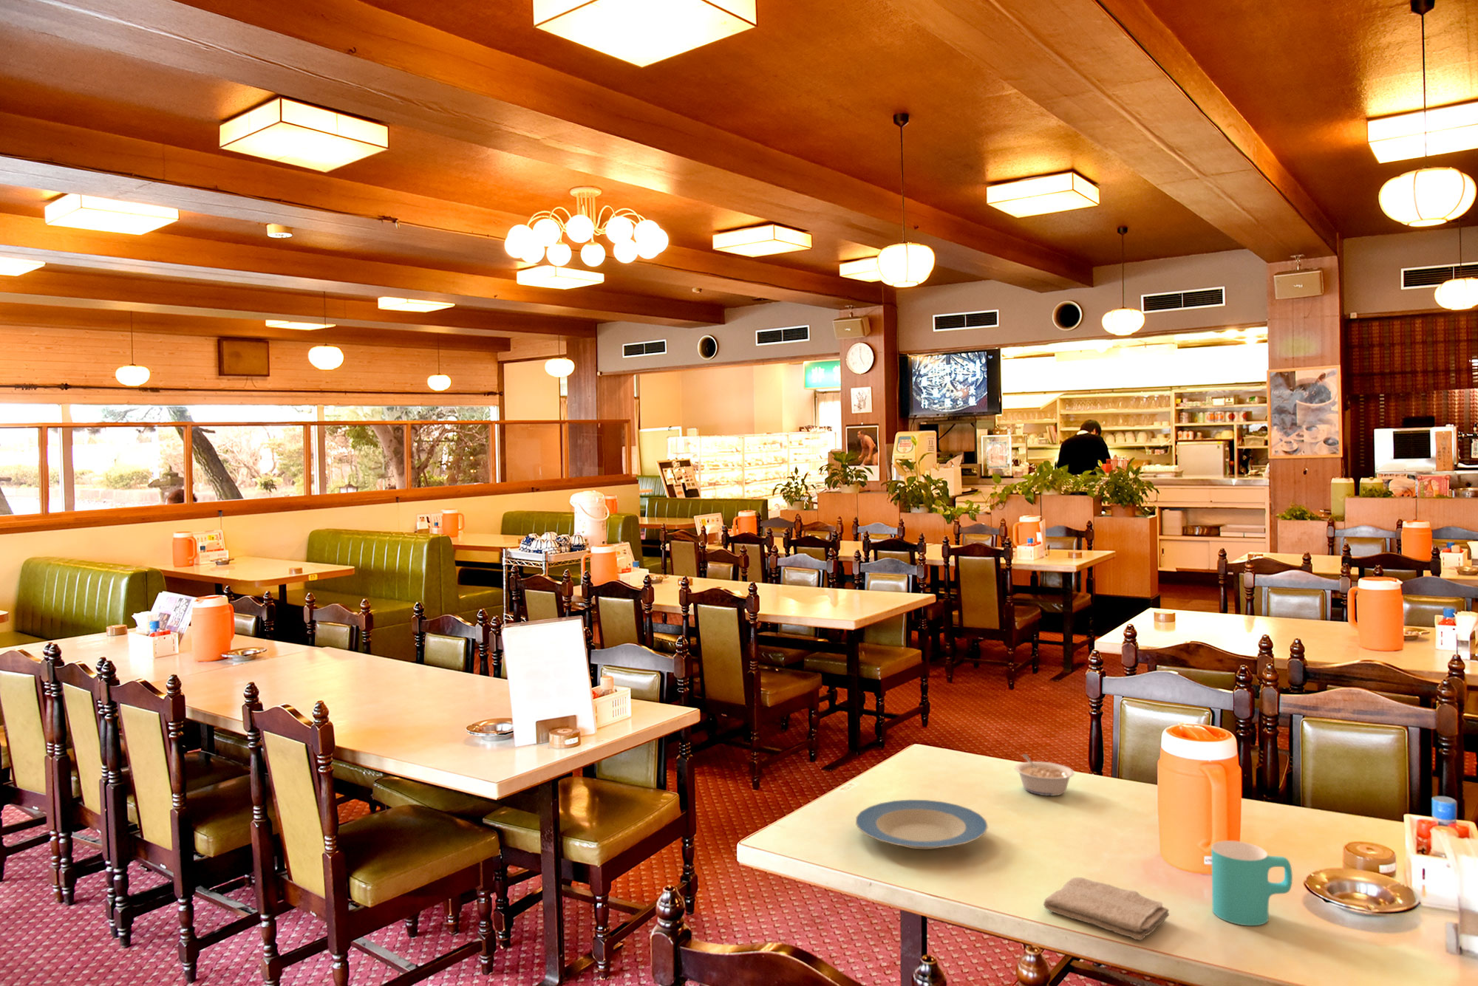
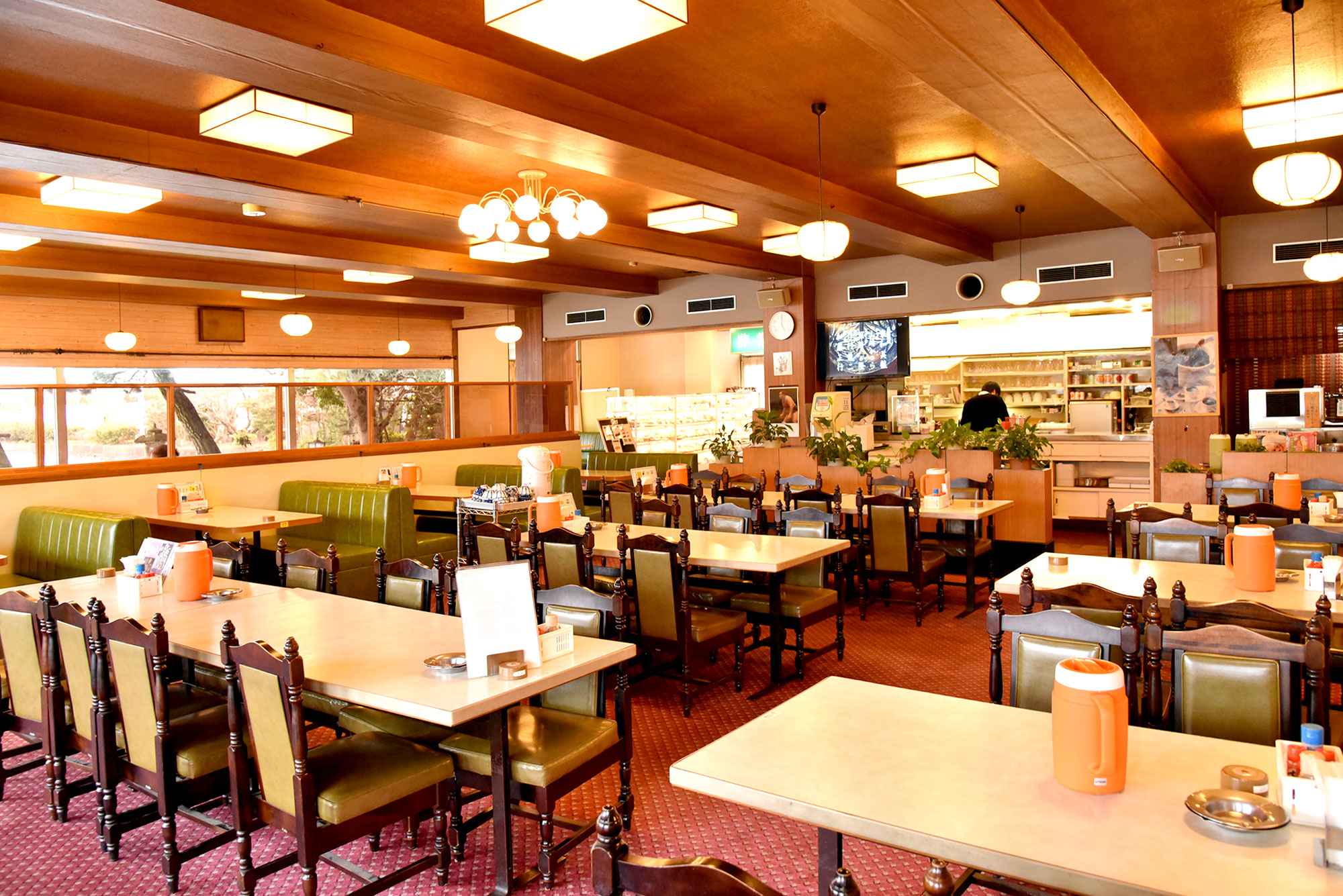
- cup (1250, 884)
- washcloth (1106, 906)
- legume (1042, 777)
- plate (921, 830)
